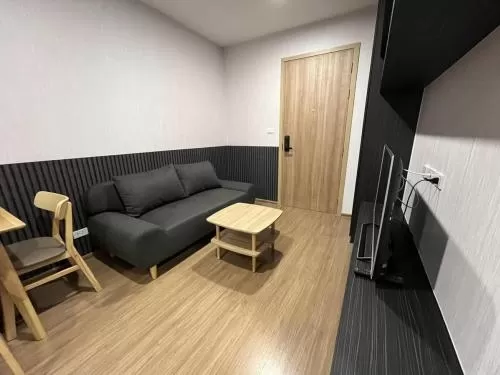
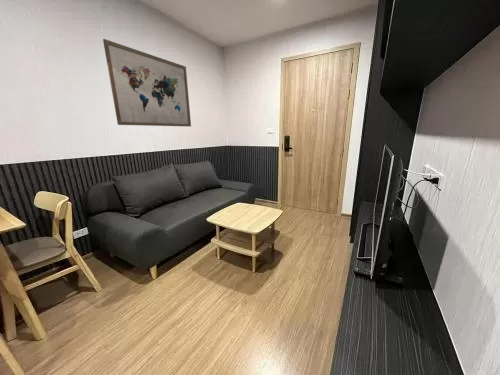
+ wall art (156, 92)
